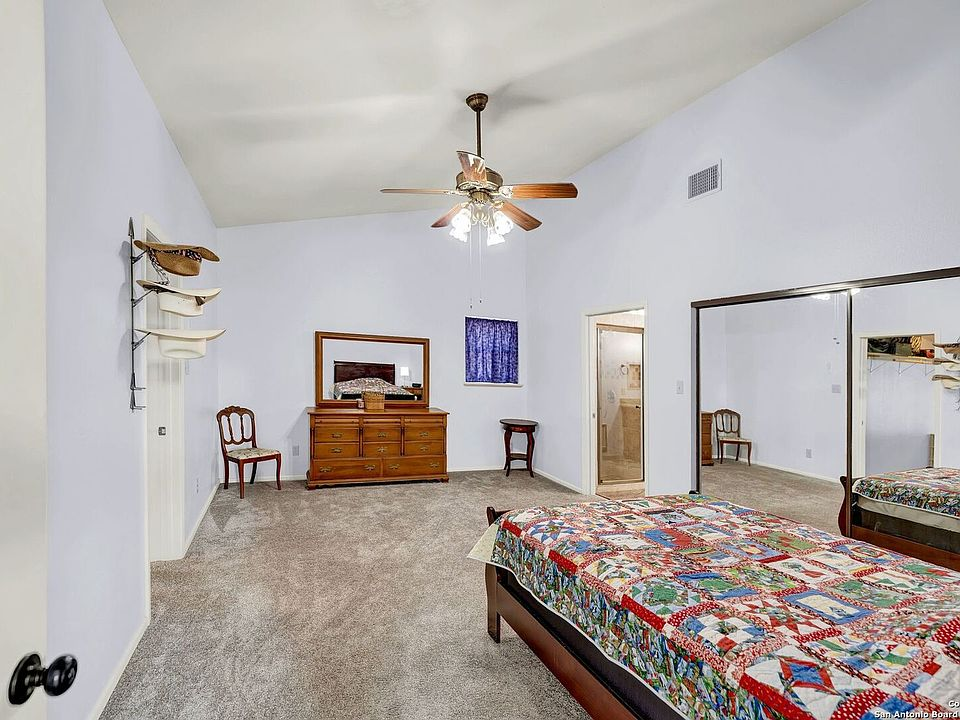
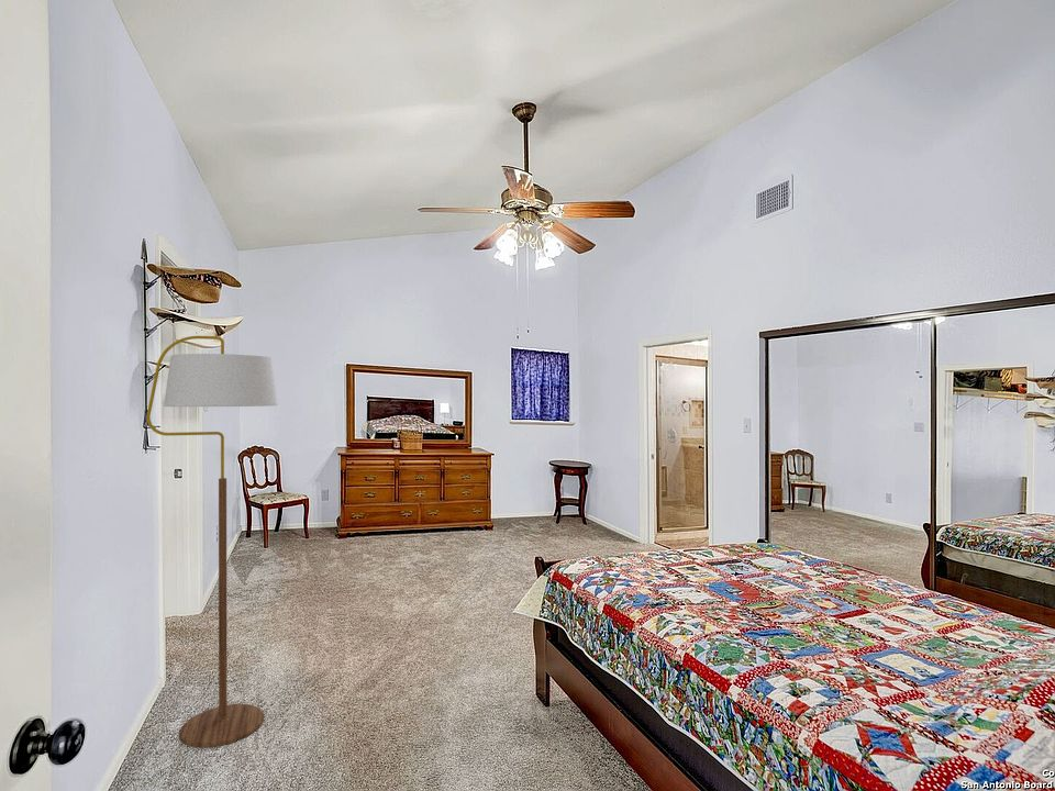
+ floor lamp (219, 531)
